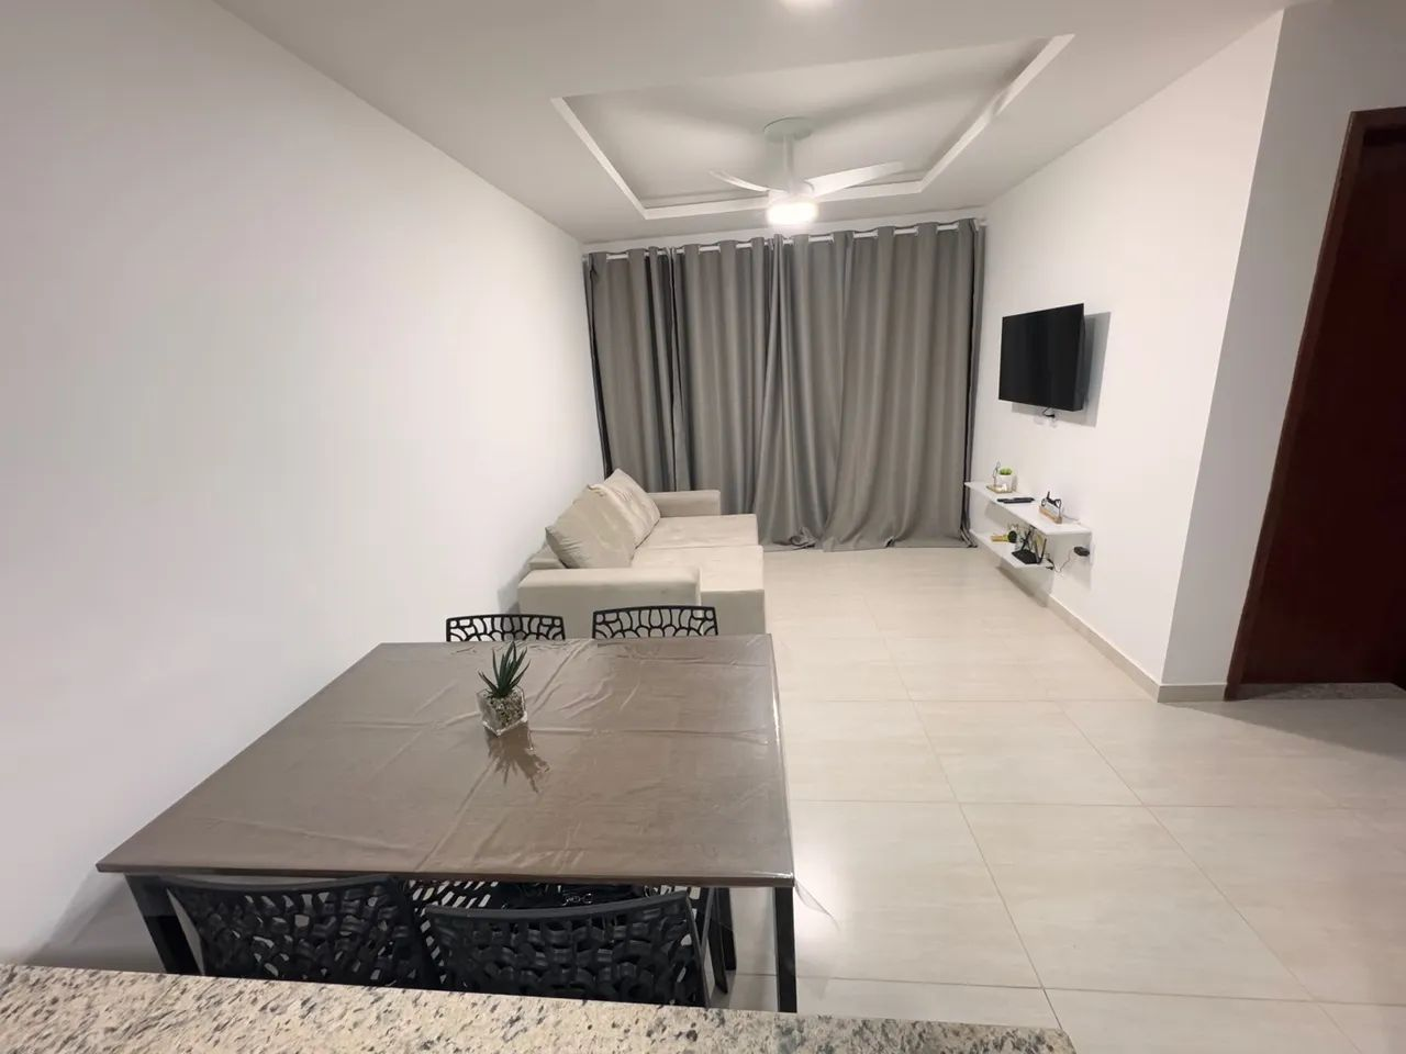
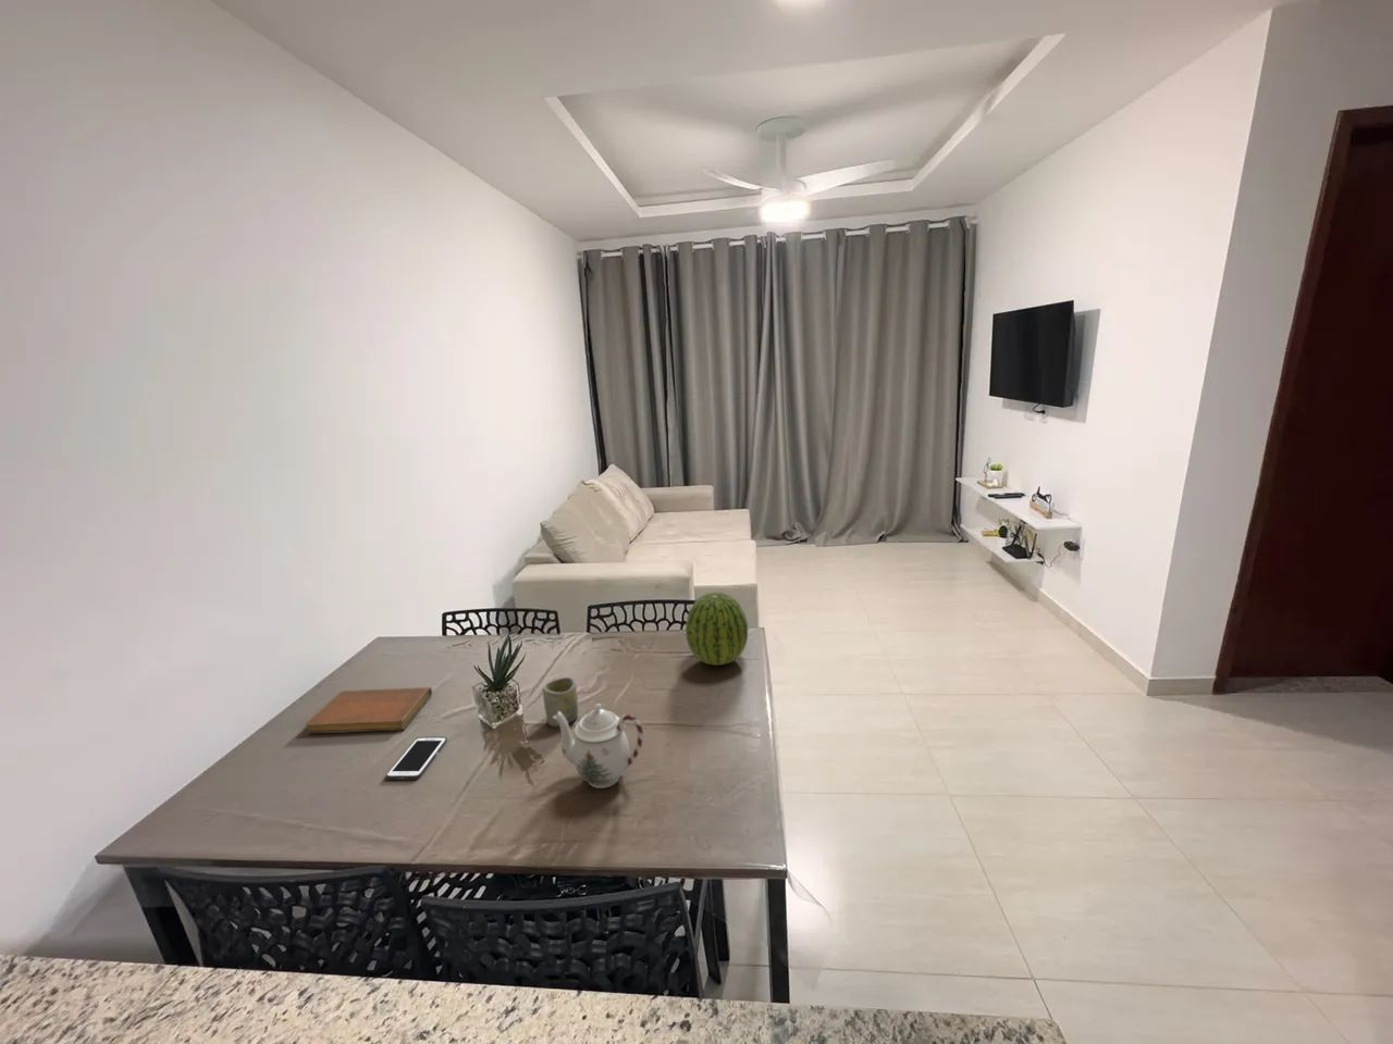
+ cell phone (418, 757)
+ notebook (371, 708)
+ fruit (716, 627)
+ teapot (599, 740)
+ cup (560, 702)
